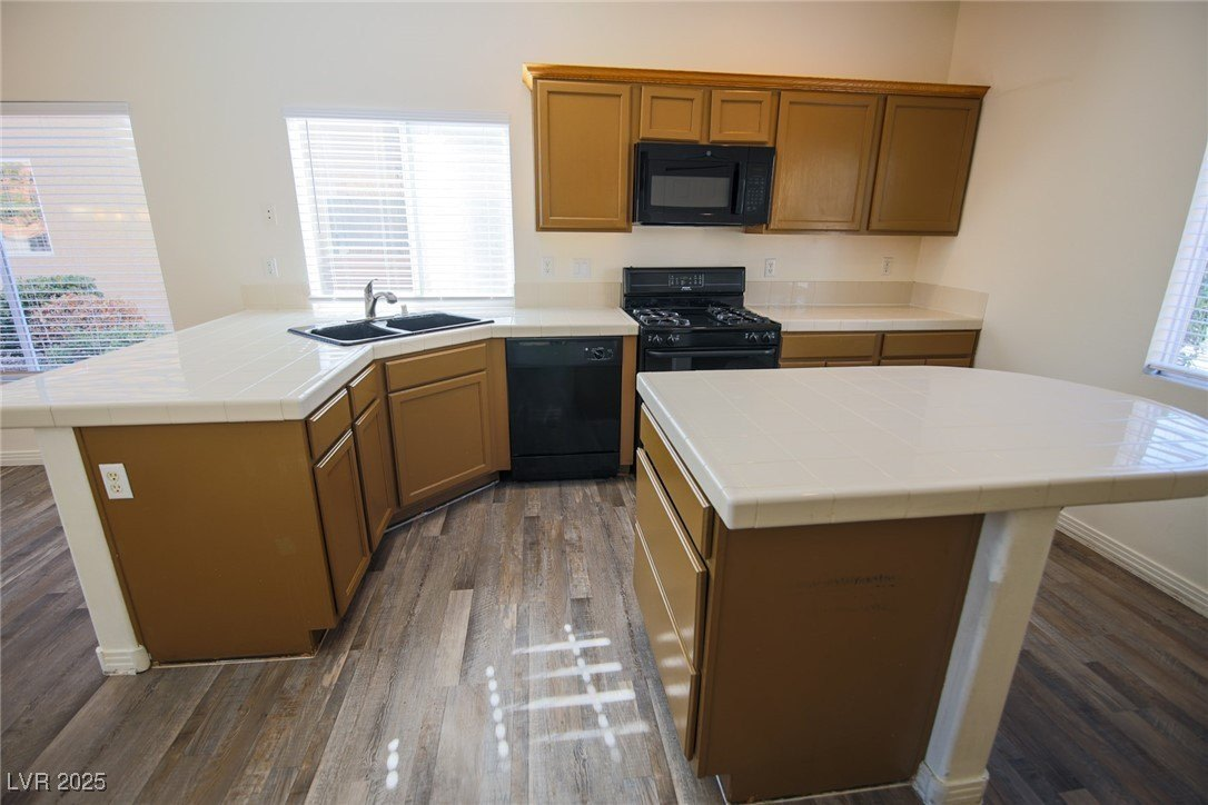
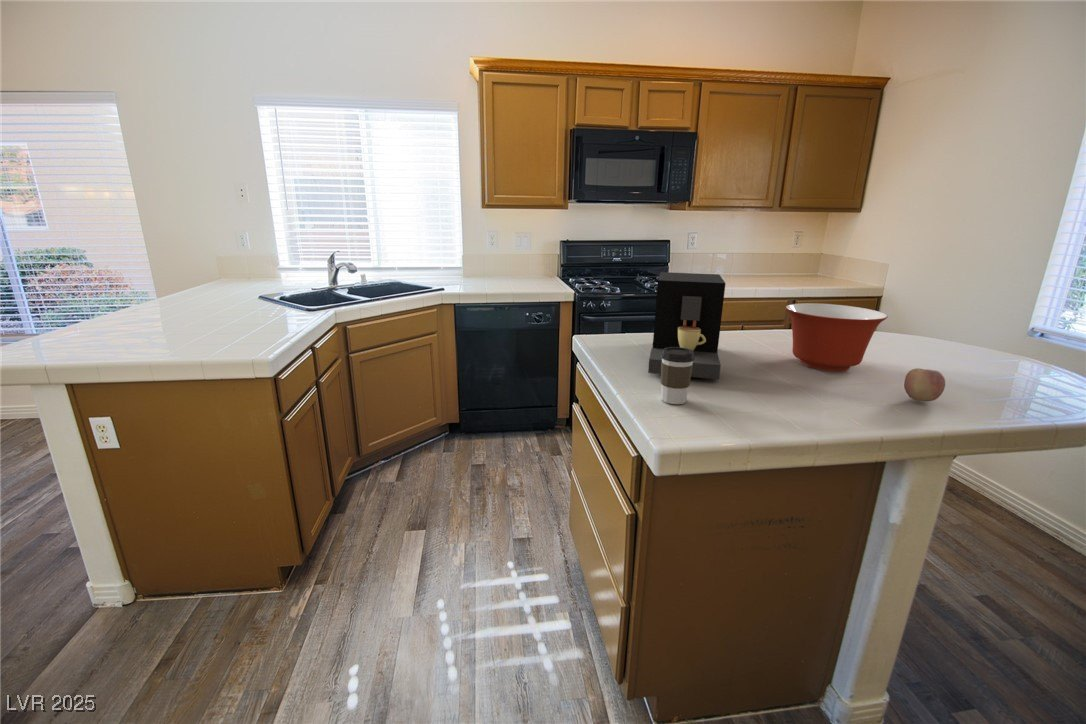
+ mixing bowl (829, 338)
+ coffee maker (686, 320)
+ coffee cup (675, 375)
+ fruit (923, 385)
